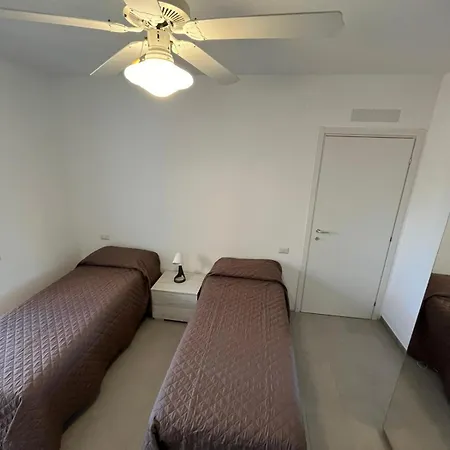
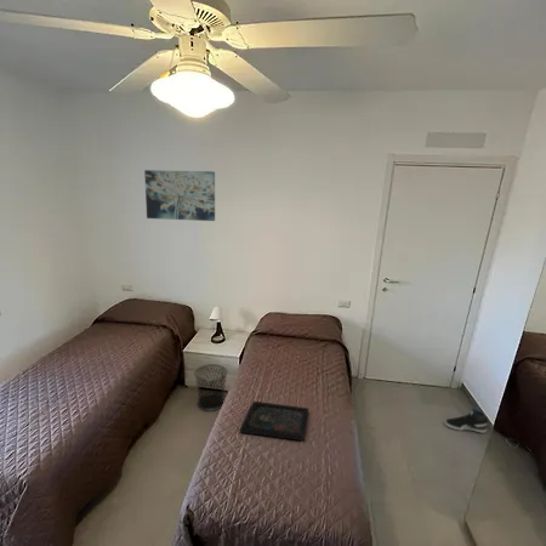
+ wall art (180, 195)
+ sneaker (466, 417)
+ tray (275, 419)
+ waste bin (211, 387)
